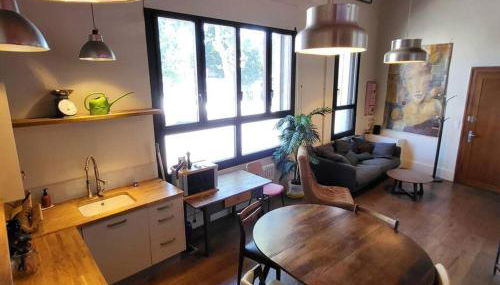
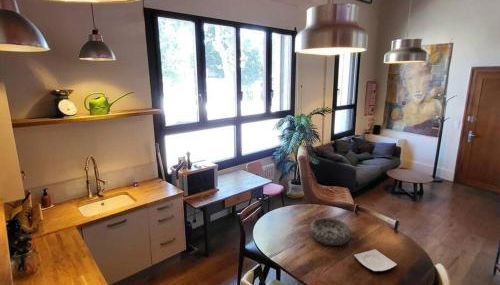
+ decorative bowl (329, 231)
+ plate (374, 261)
